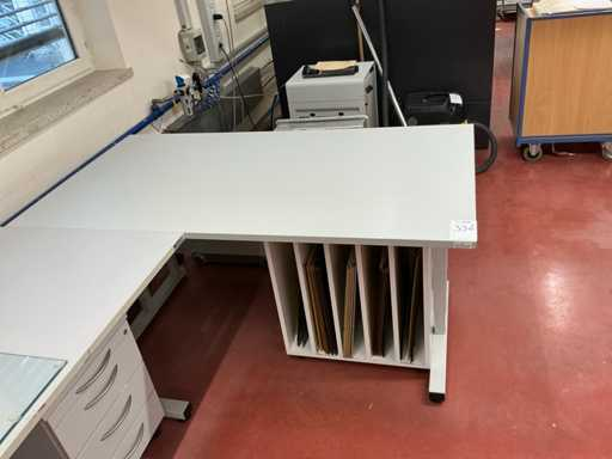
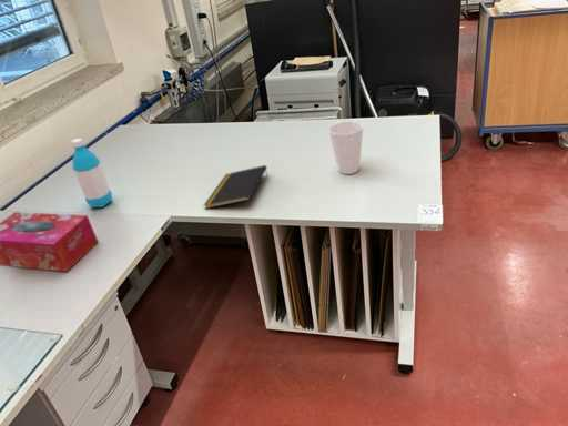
+ water bottle (89, 172)
+ cup (347, 149)
+ tissue box (39, 240)
+ notepad (236, 185)
